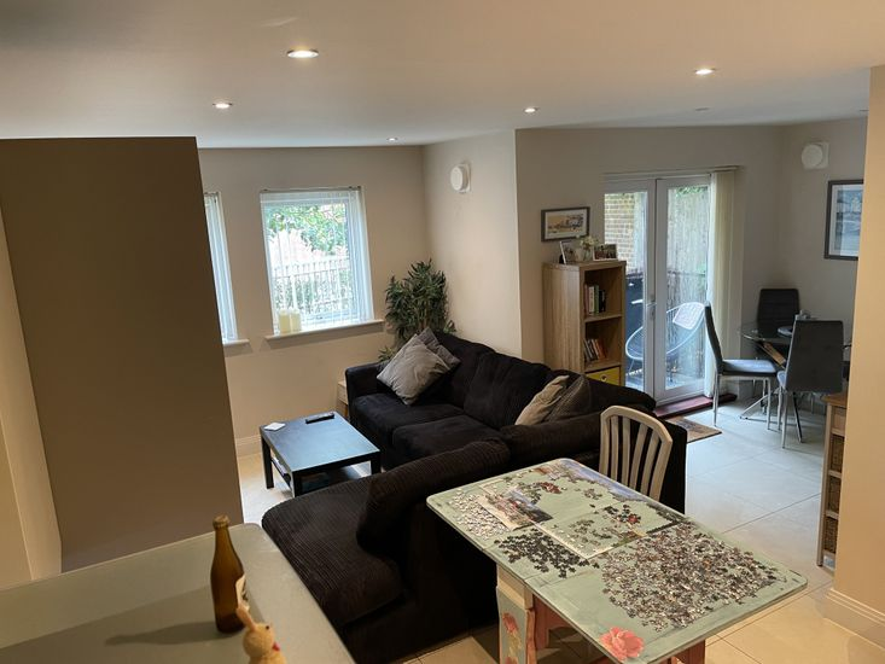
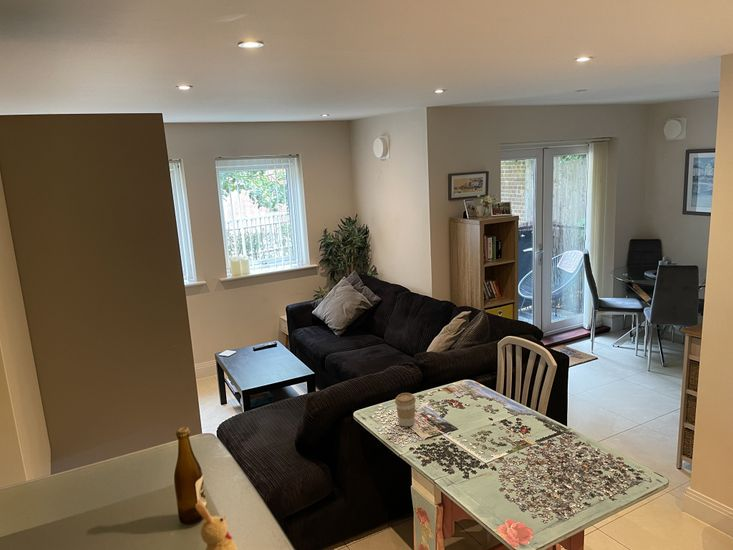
+ coffee cup (405, 409)
